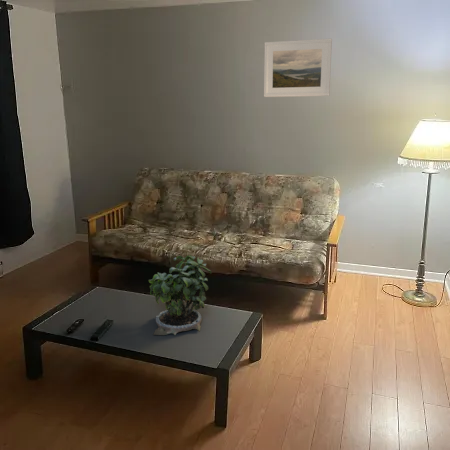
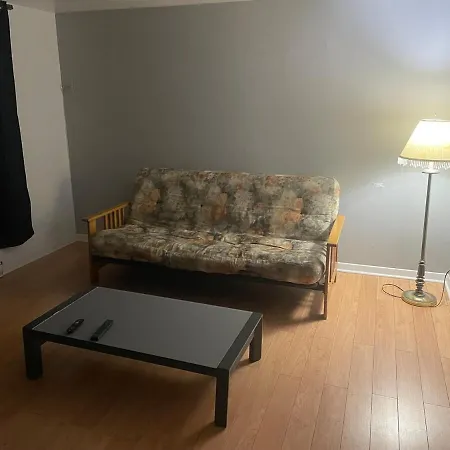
- potted plant (180, 289)
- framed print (296, 68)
